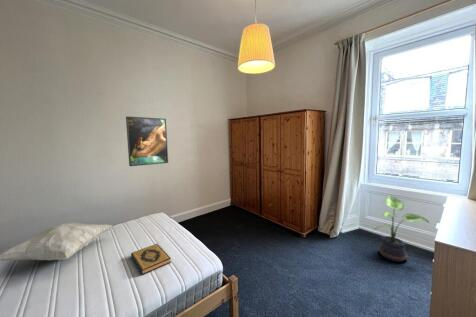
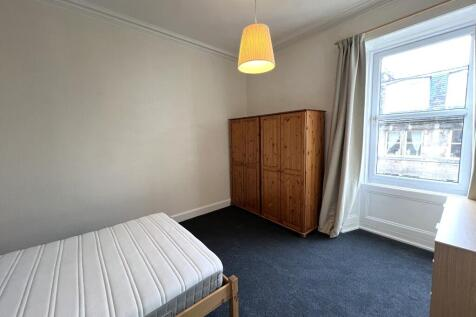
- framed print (148, 141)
- potted plant (397, 227)
- decorative pillow (62, 240)
- hardback book (150, 257)
